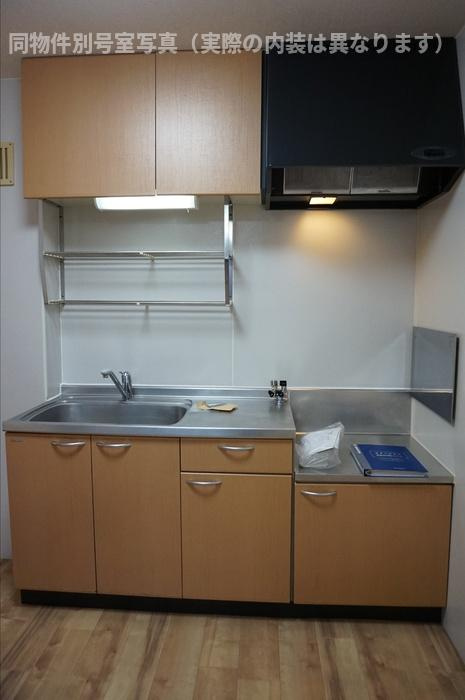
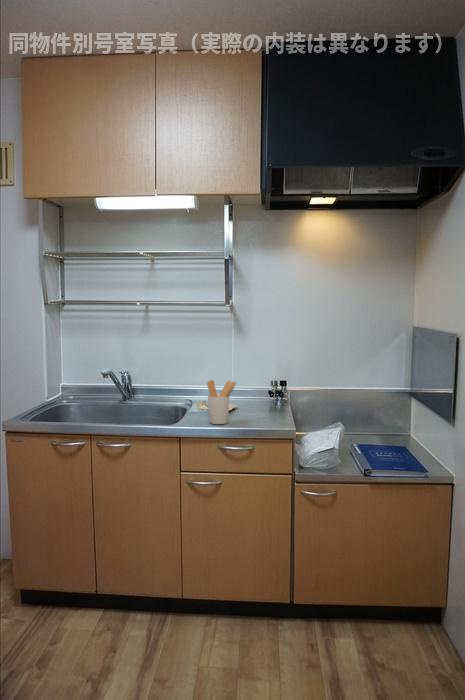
+ utensil holder (222, 401)
